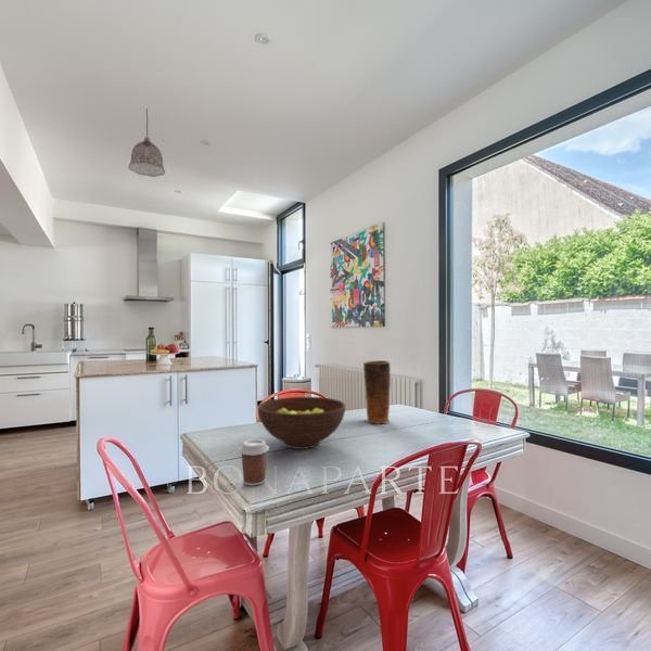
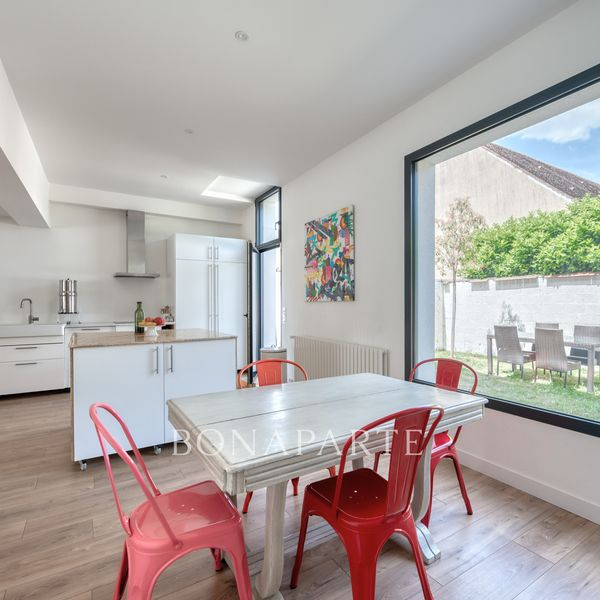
- vase (376, 391)
- coffee cup (254, 461)
- pendant lamp (146, 139)
- fruit bowl (302, 424)
